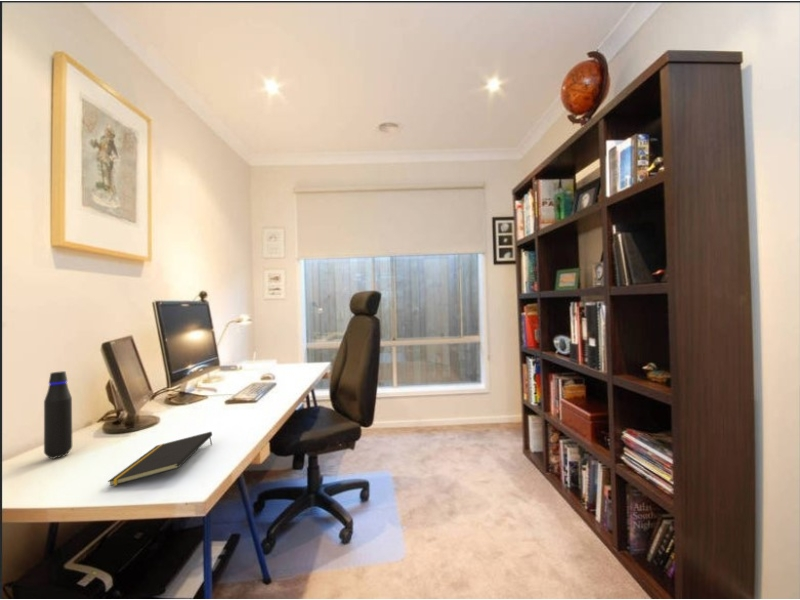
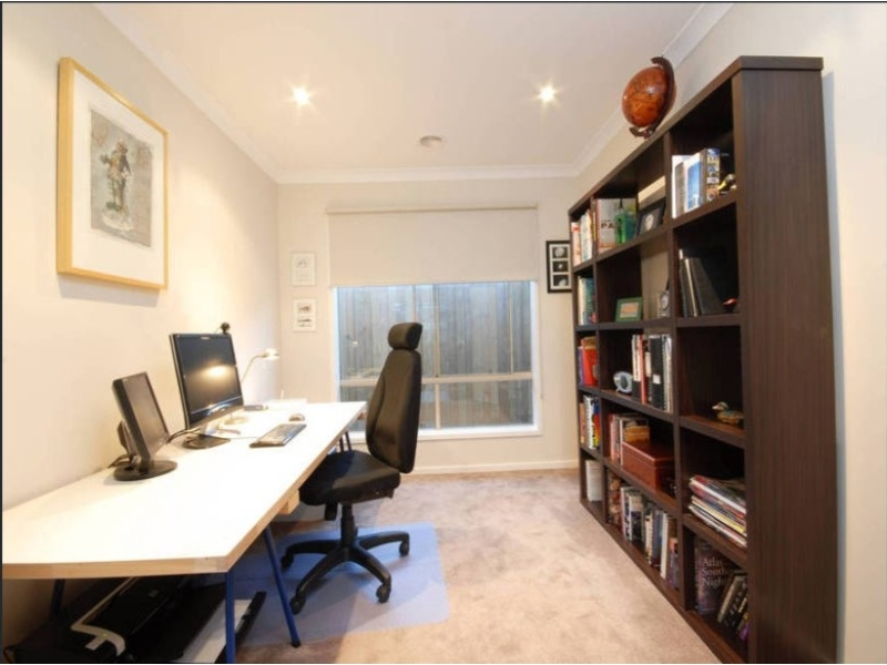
- notepad (166, 455)
- water bottle (58, 414)
